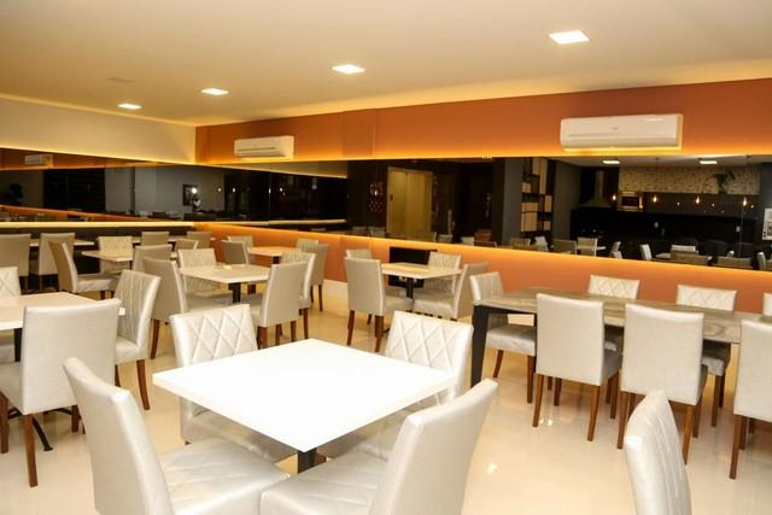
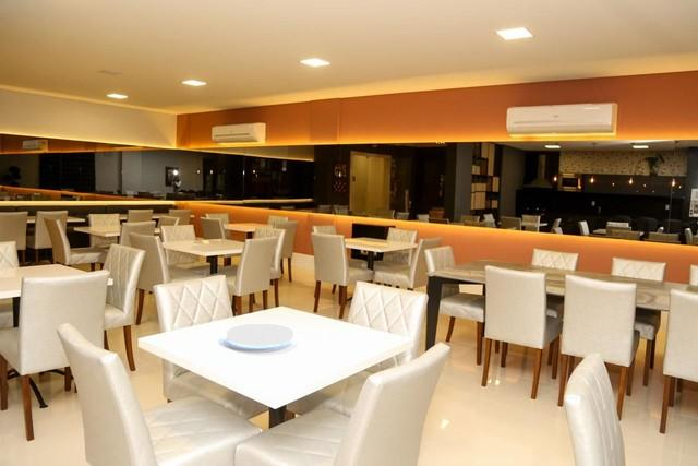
+ plate (260, 334)
